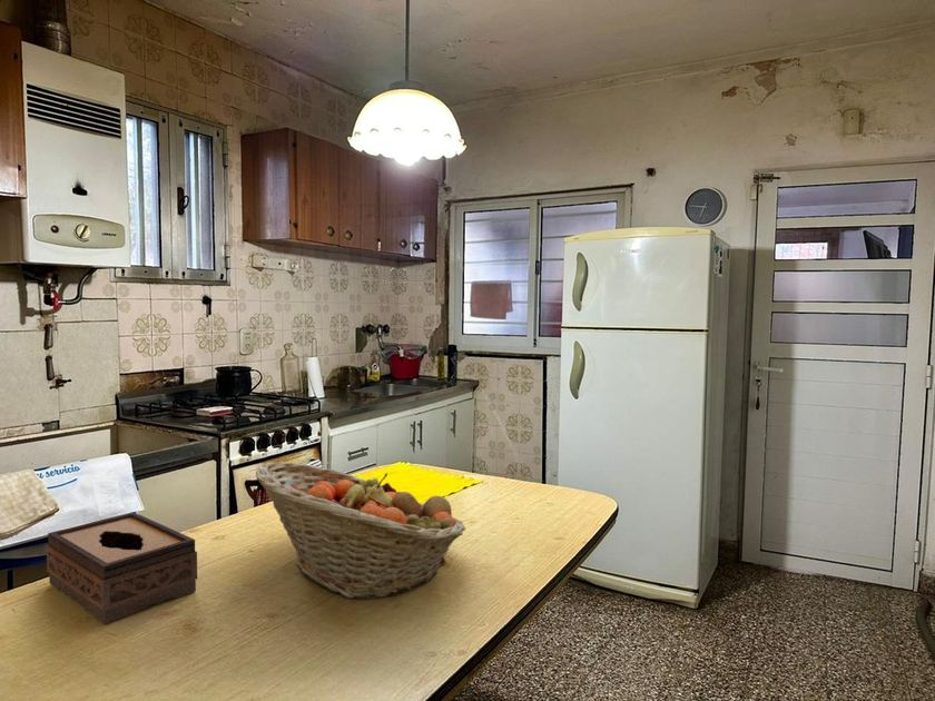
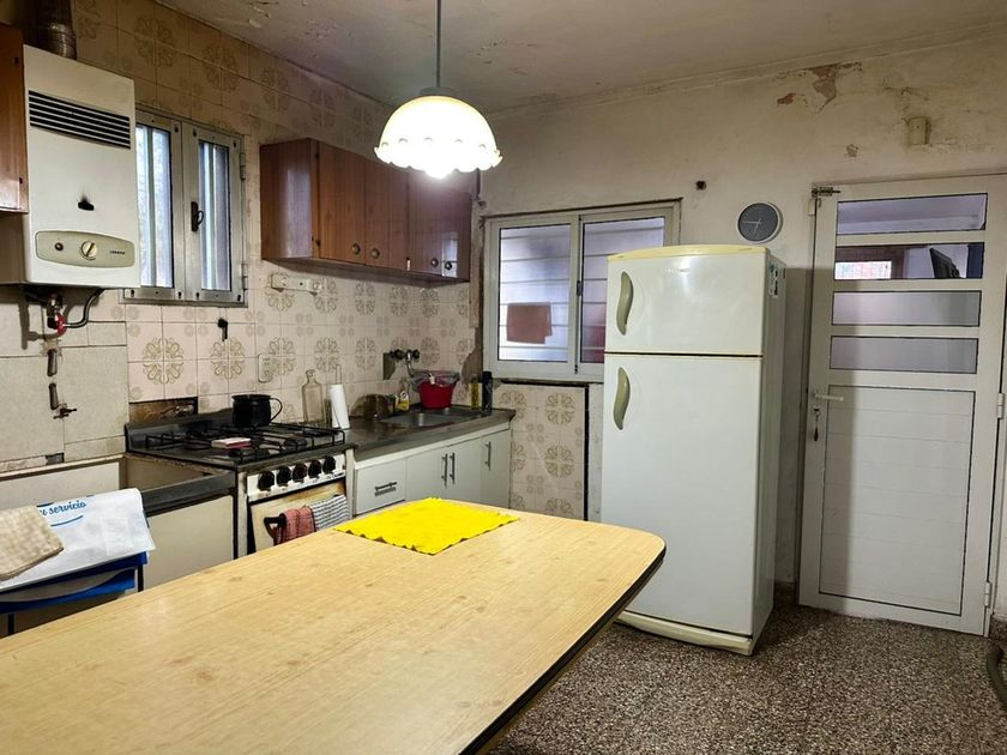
- fruit basket (358, 514)
- tissue box (120, 561)
